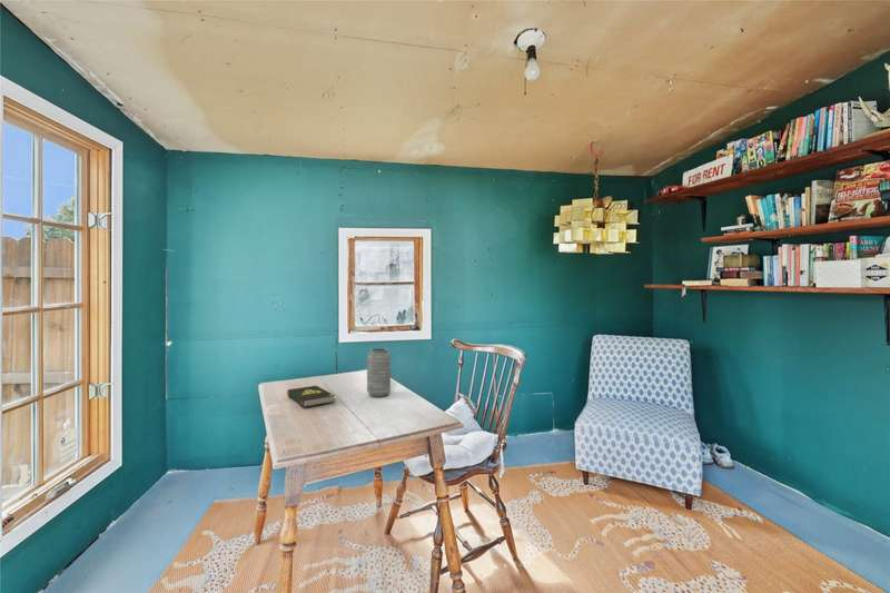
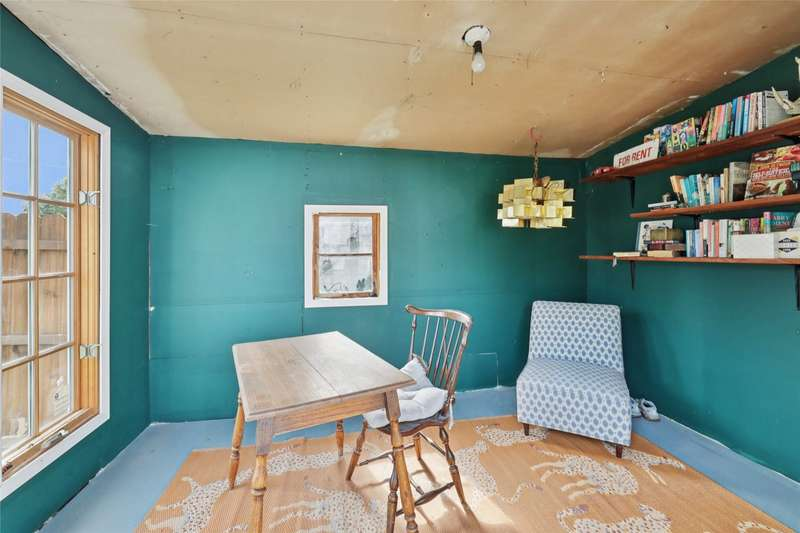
- vase (378, 372)
- book (309, 395)
